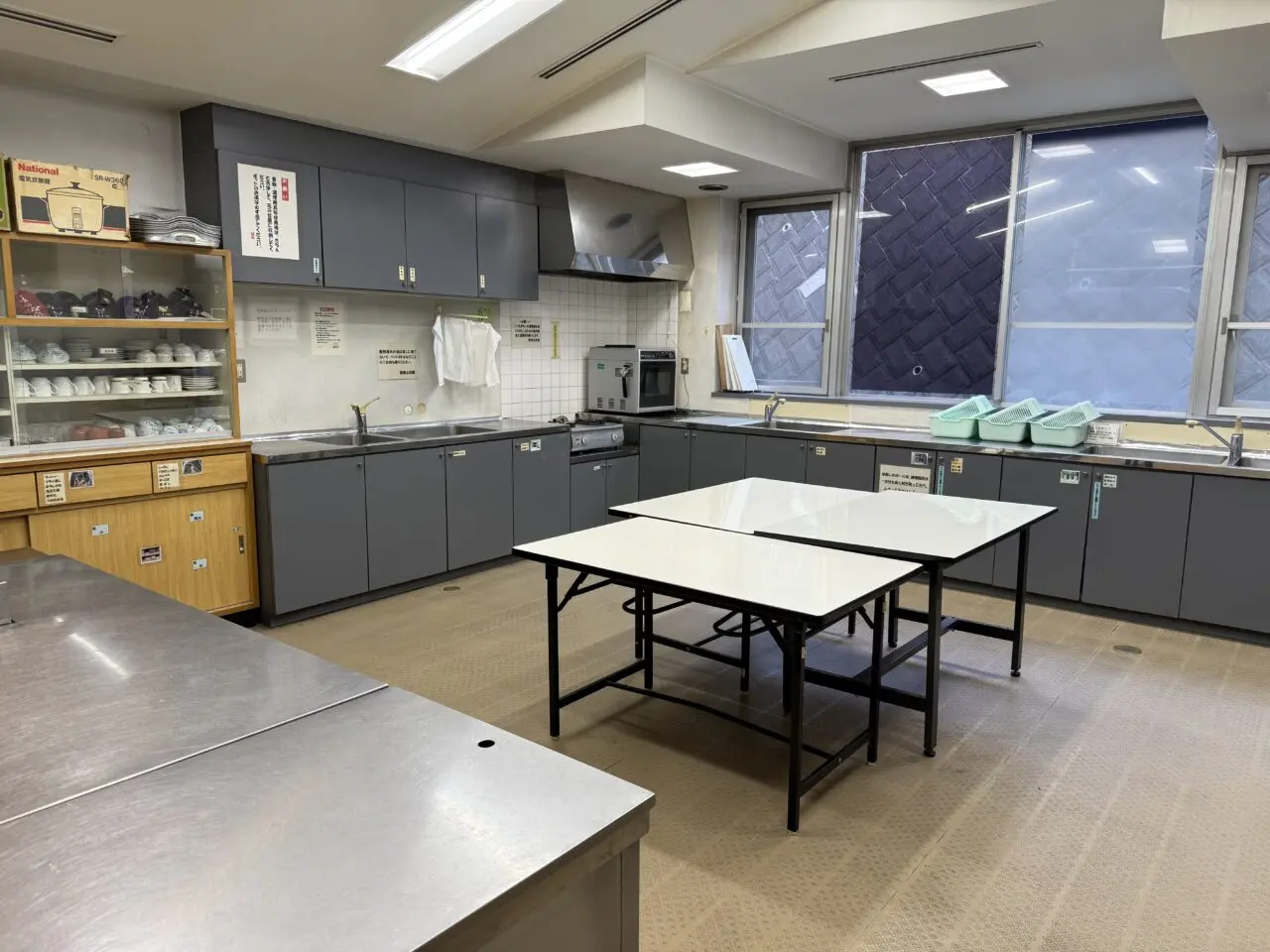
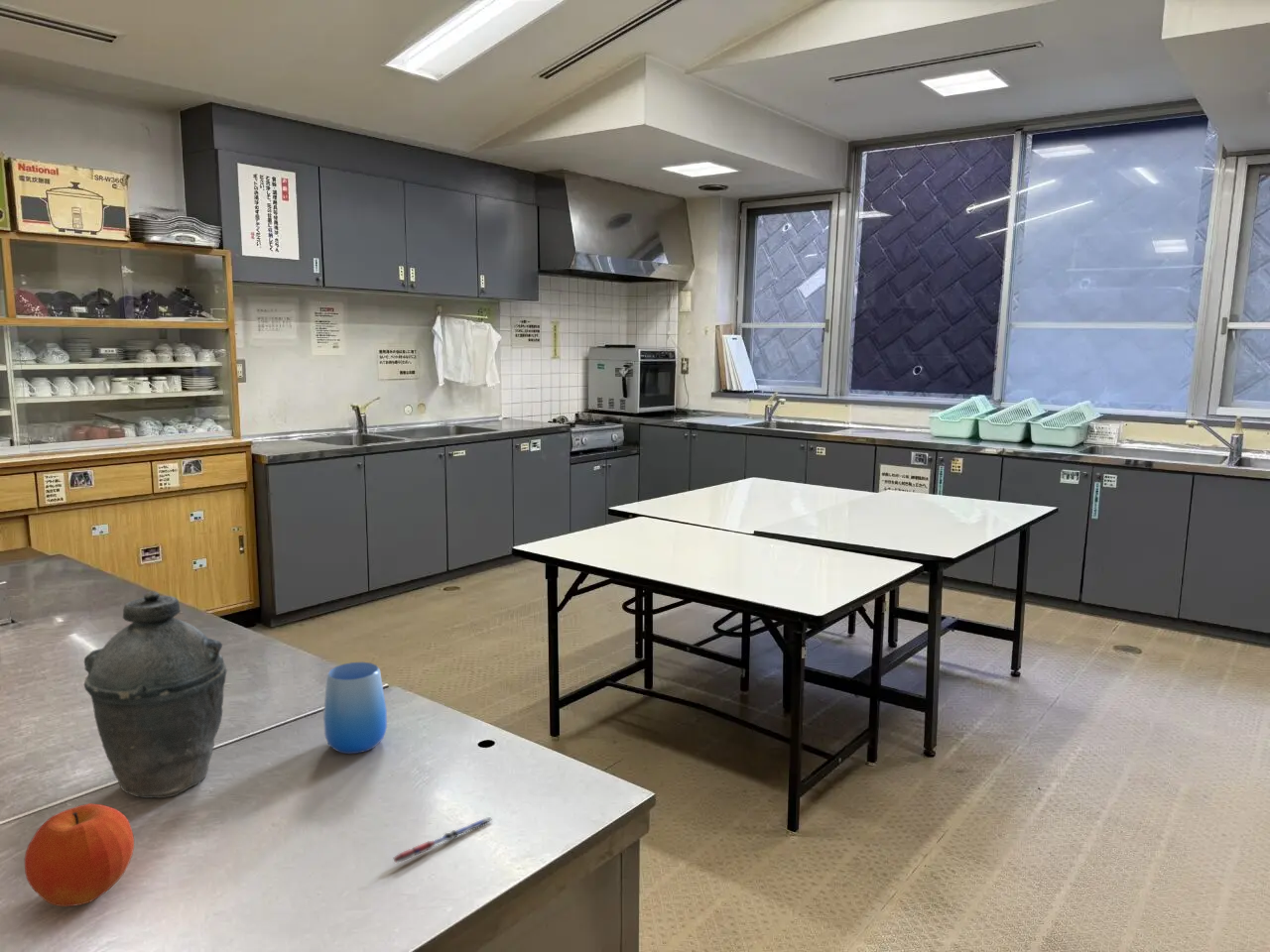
+ fruit (80, 853)
+ kettle (159, 687)
+ cup (354, 707)
+ pen (444, 837)
